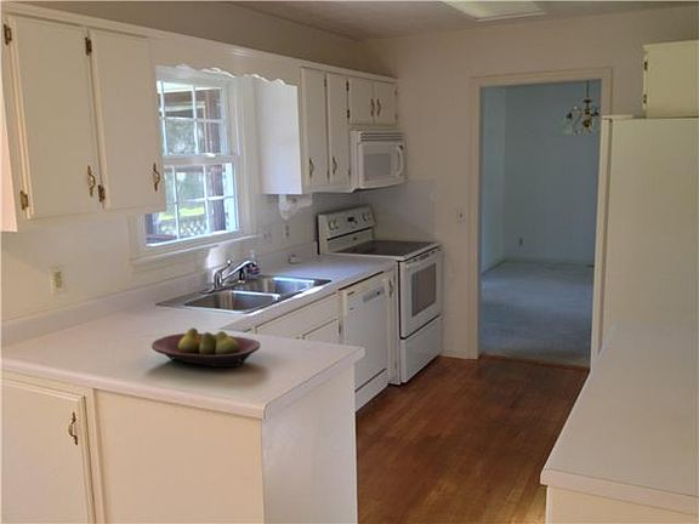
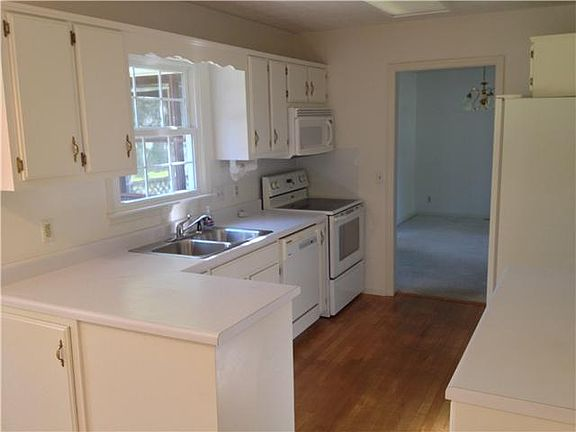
- fruit bowl (205, 344)
